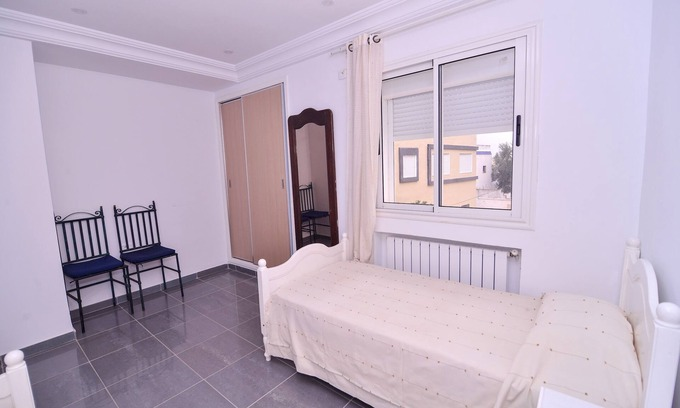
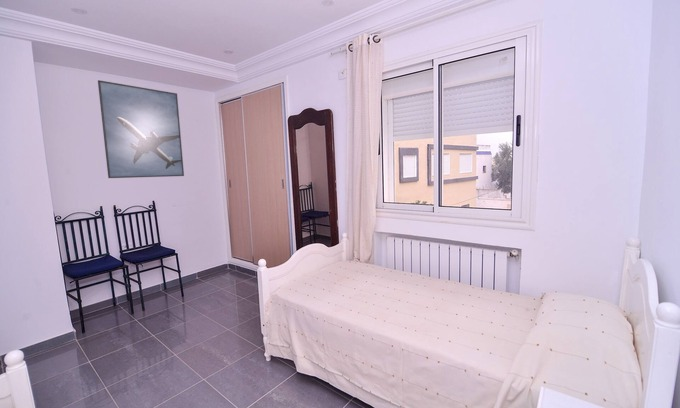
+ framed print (145, 132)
